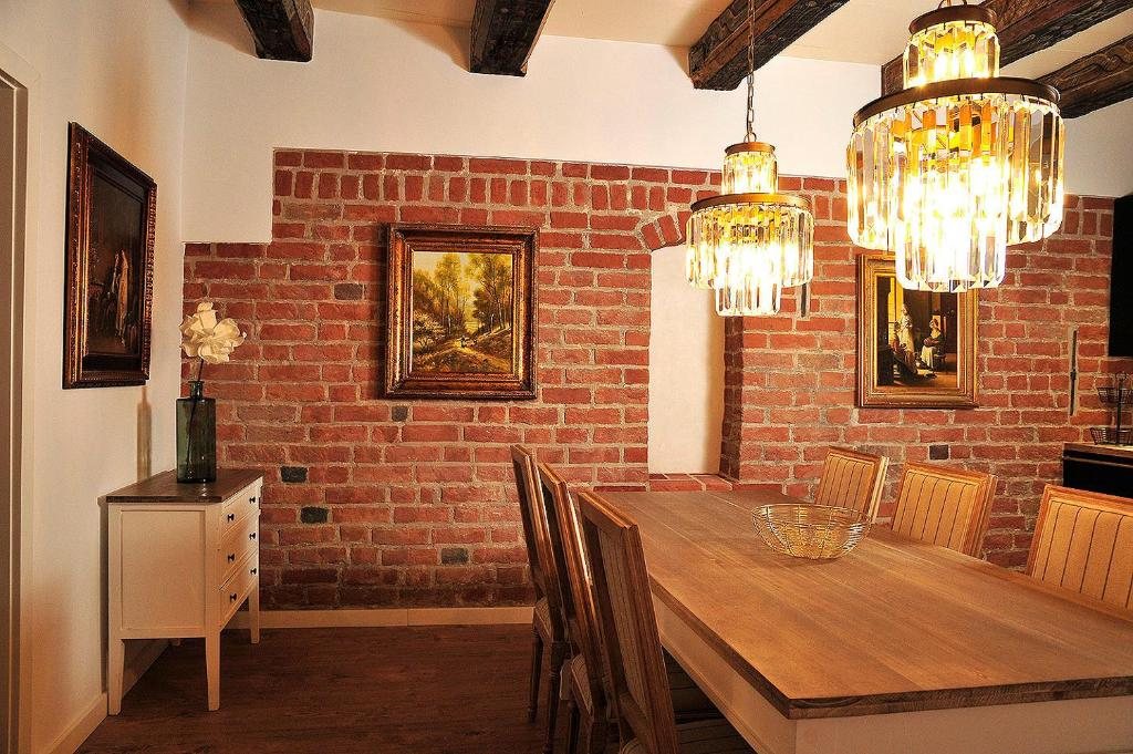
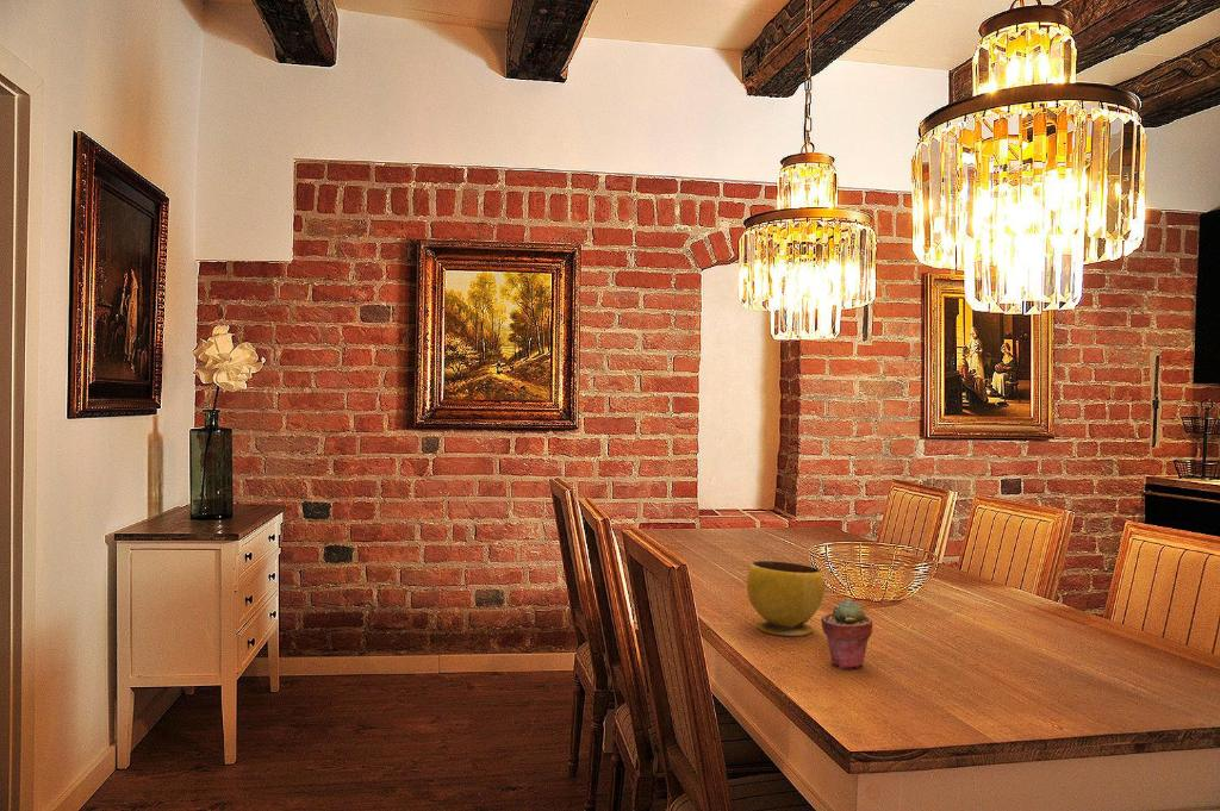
+ bowl (785, 595)
+ potted succulent (847, 631)
